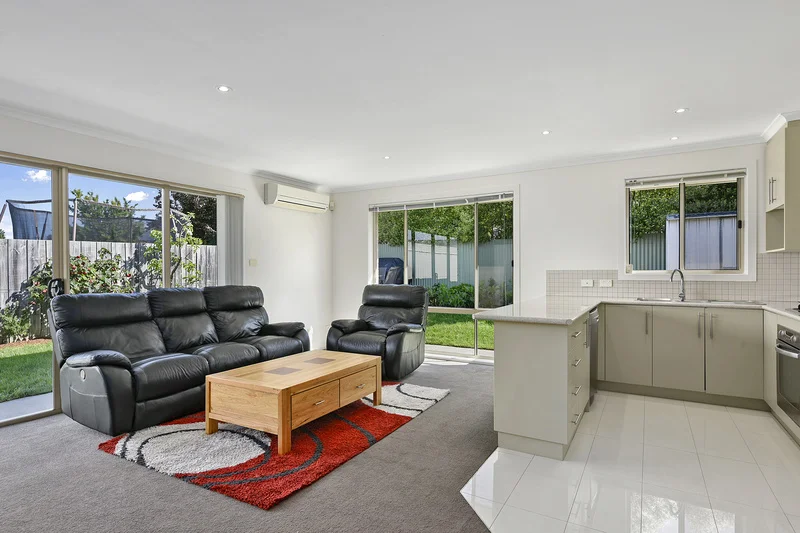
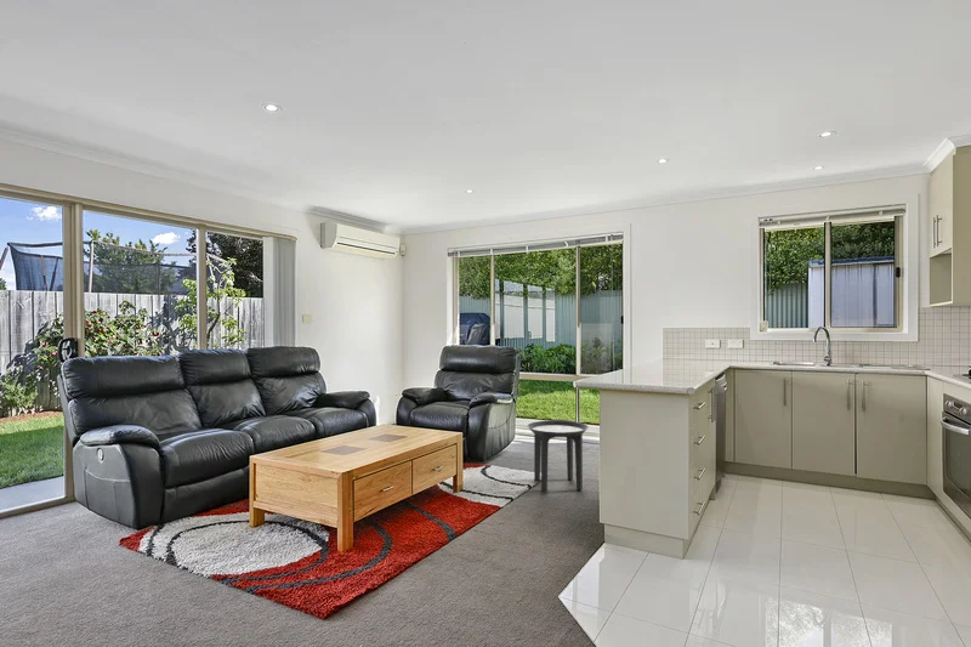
+ side table (567, 455)
